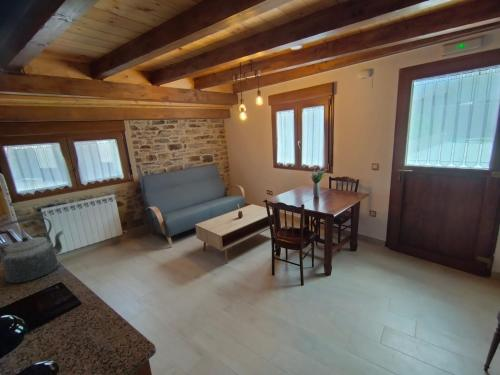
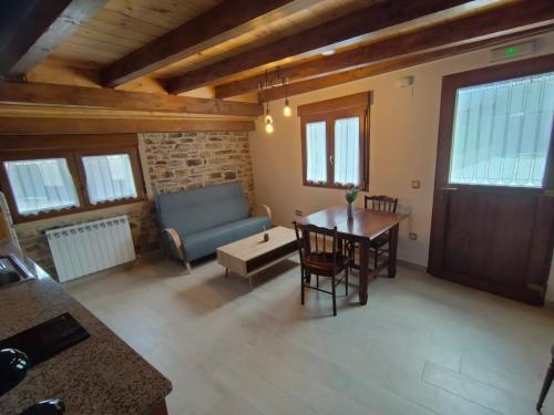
- kettle (32, 245)
